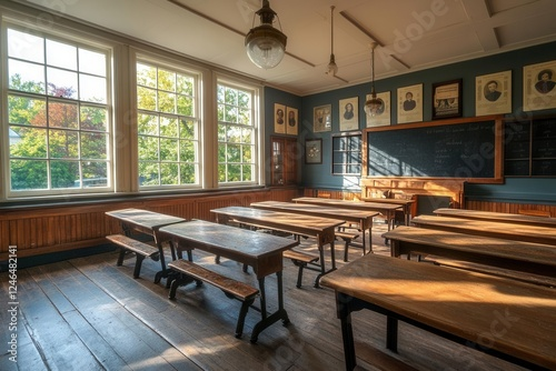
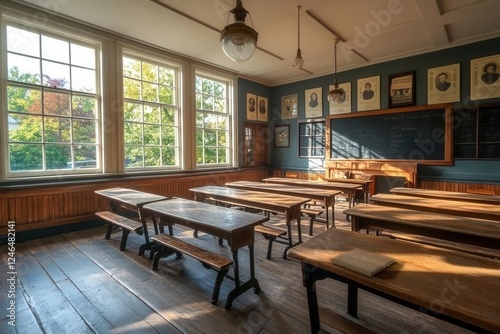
+ book (362, 259)
